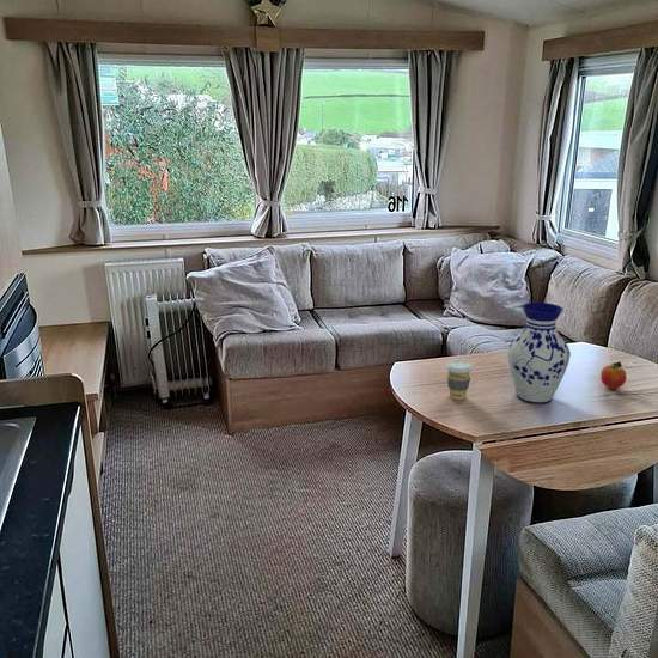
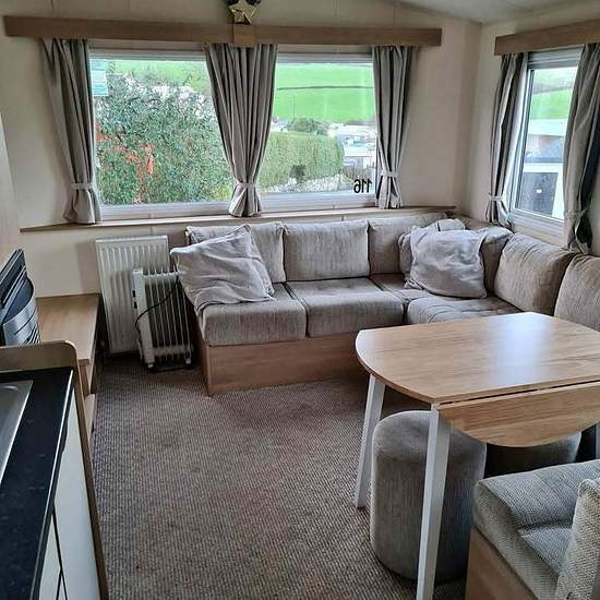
- fruit (614, 373)
- vase (537, 353)
- coffee cup (458, 380)
